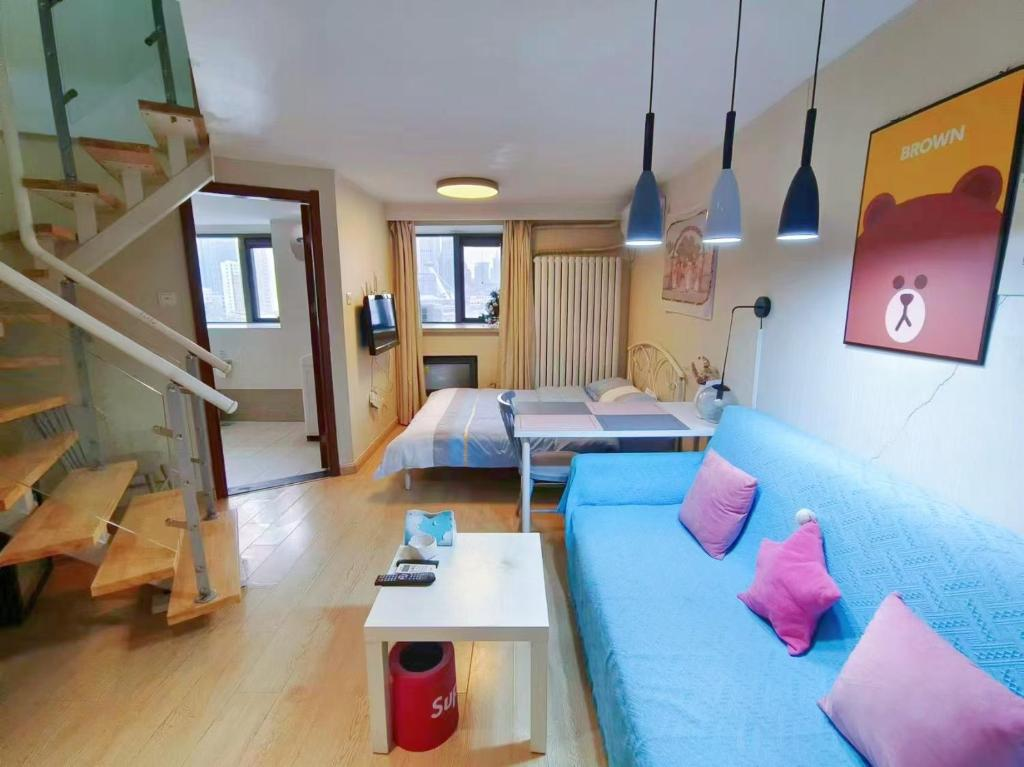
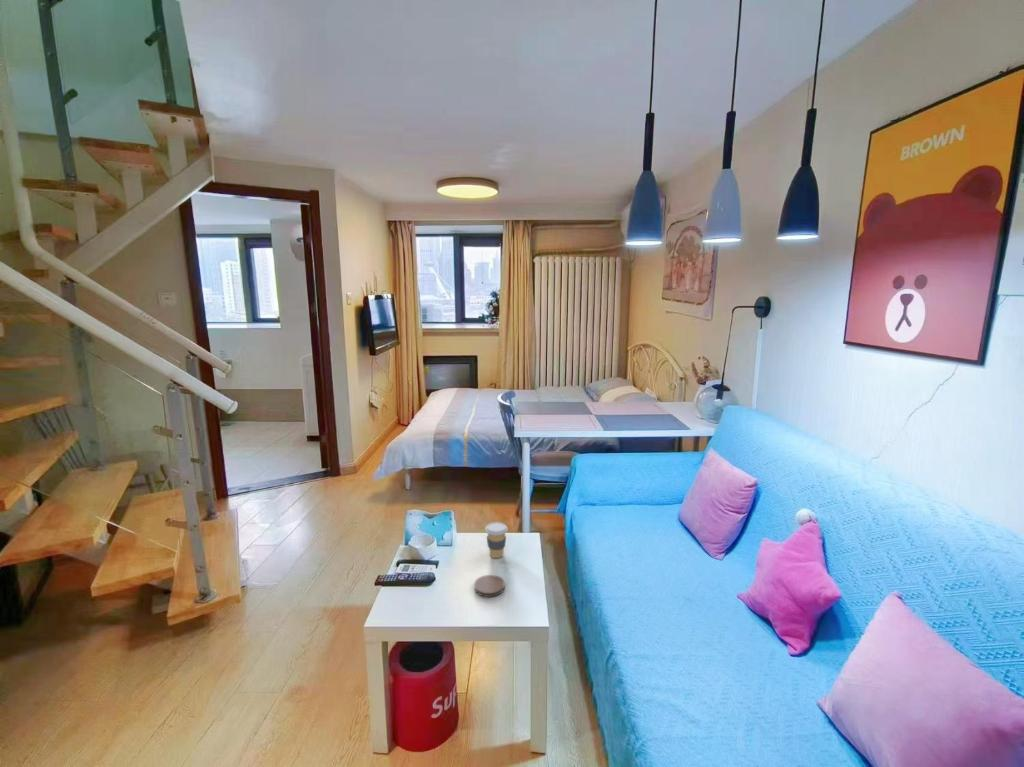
+ coffee cup (496, 540)
+ coaster (489, 585)
